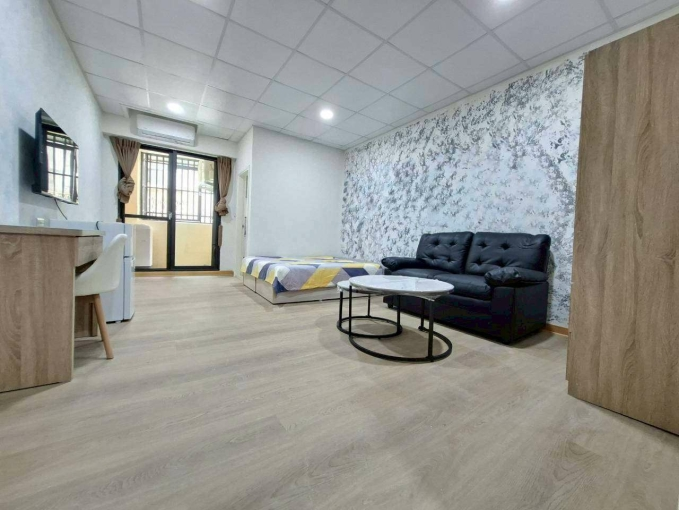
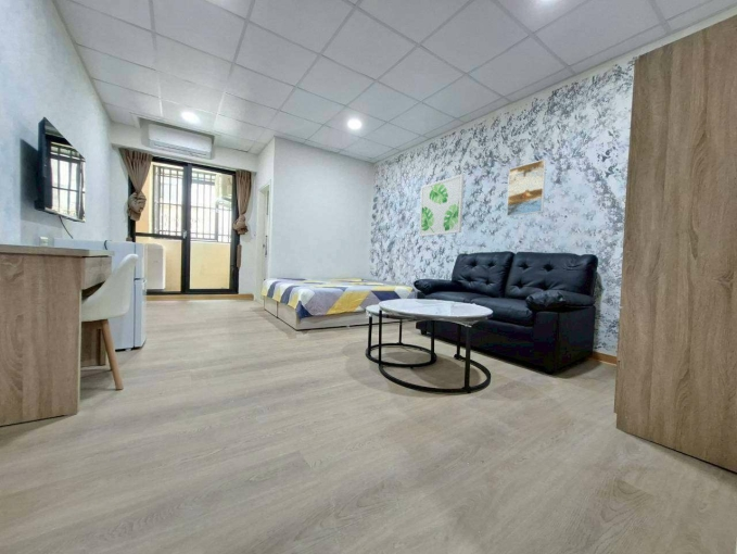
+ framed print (525, 189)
+ wall art (440, 207)
